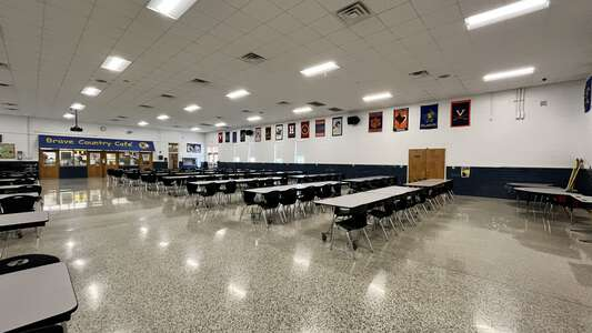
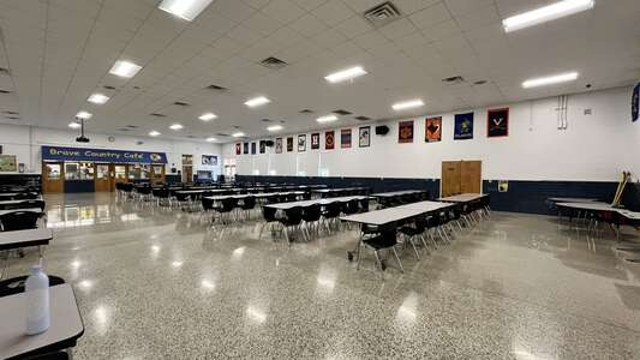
+ bottle (37, 298)
